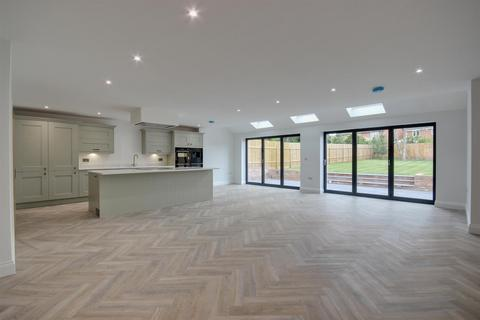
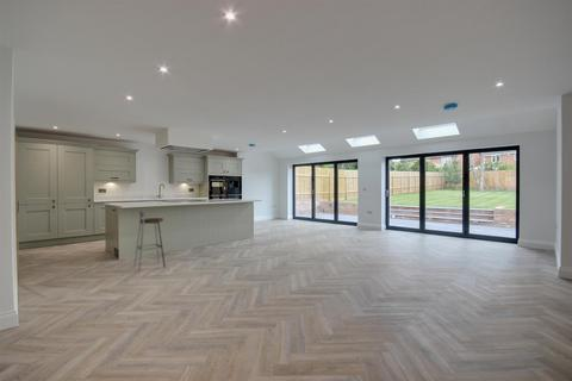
+ bar stool (150, 244)
